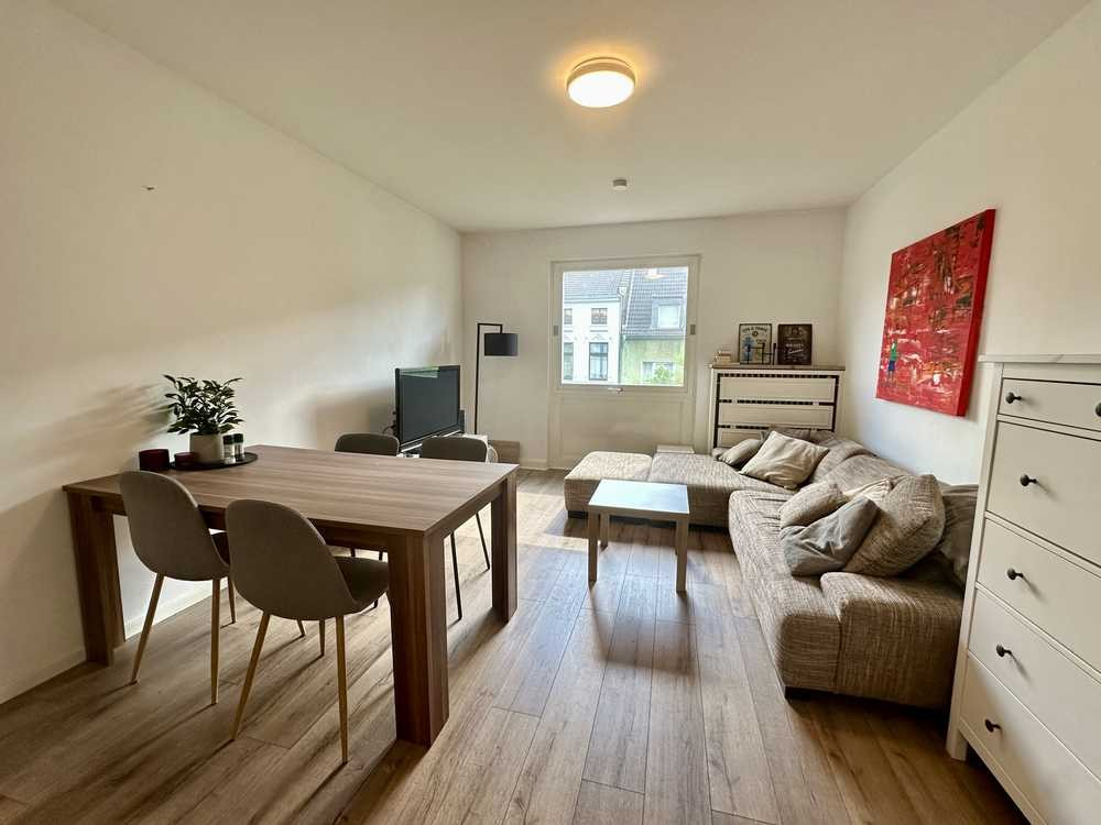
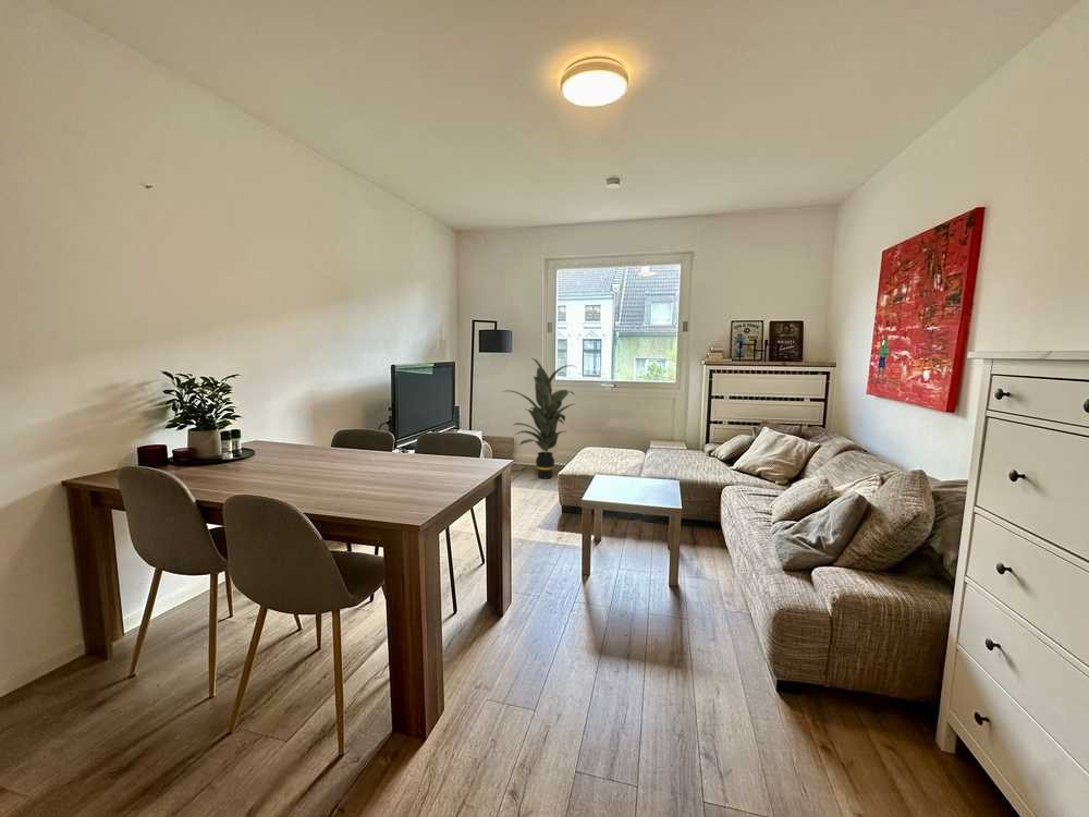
+ indoor plant (542, 417)
